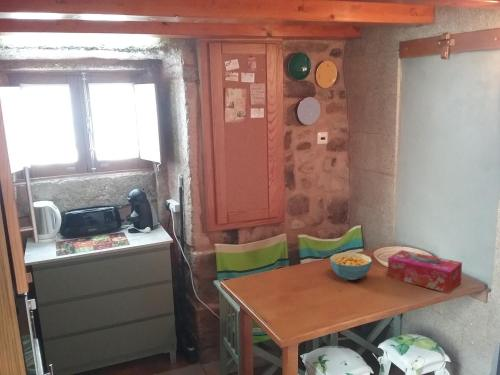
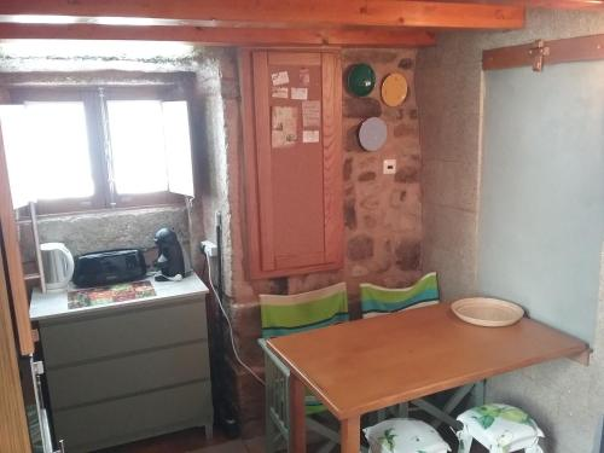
- cereal bowl (350, 268)
- tissue box (423, 270)
